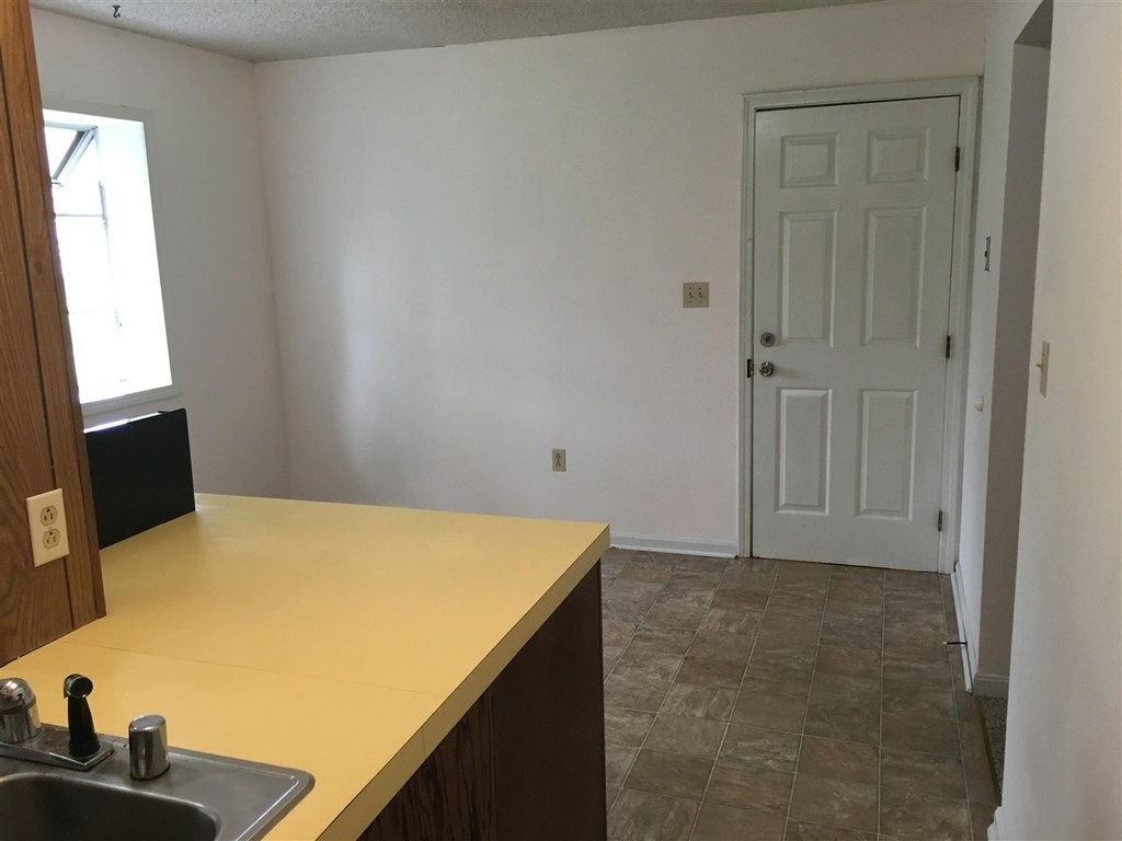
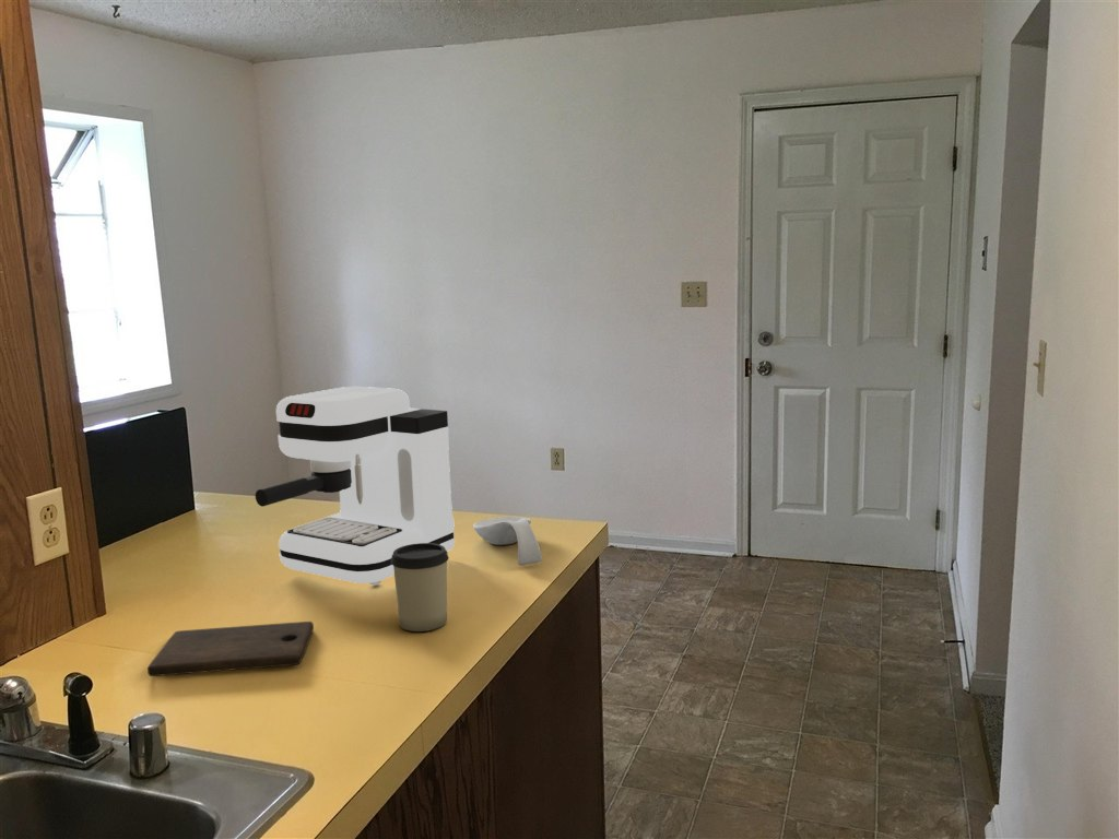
+ spoon rest (510, 531)
+ cutting board (235, 647)
+ coffee maker (358, 481)
+ cup (421, 586)
